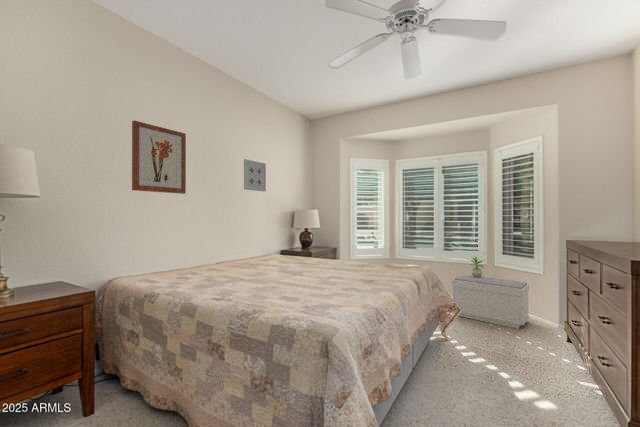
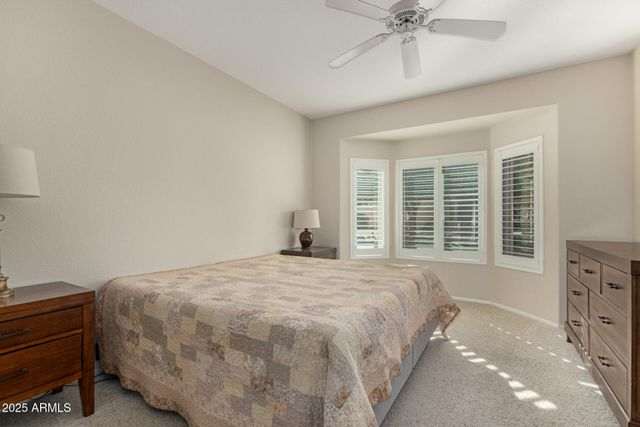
- bench (489, 298)
- wall art (160, 159)
- potted plant (476, 266)
- wall art (255, 176)
